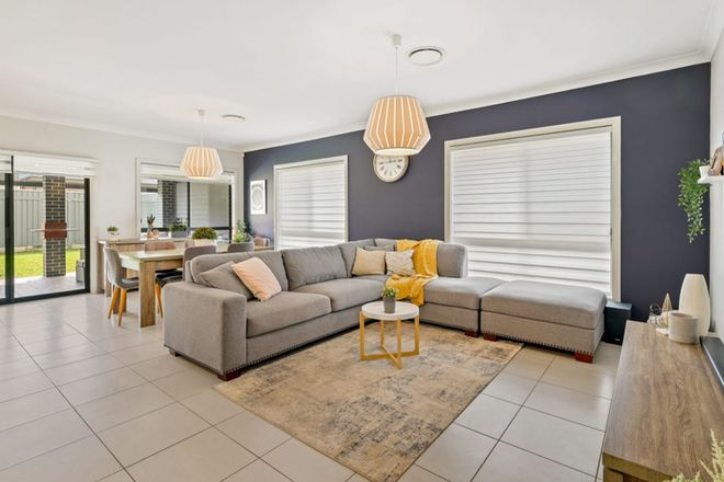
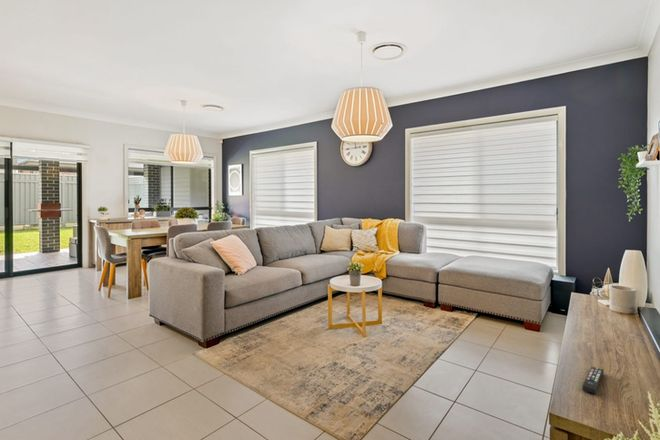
+ remote control (593, 378)
